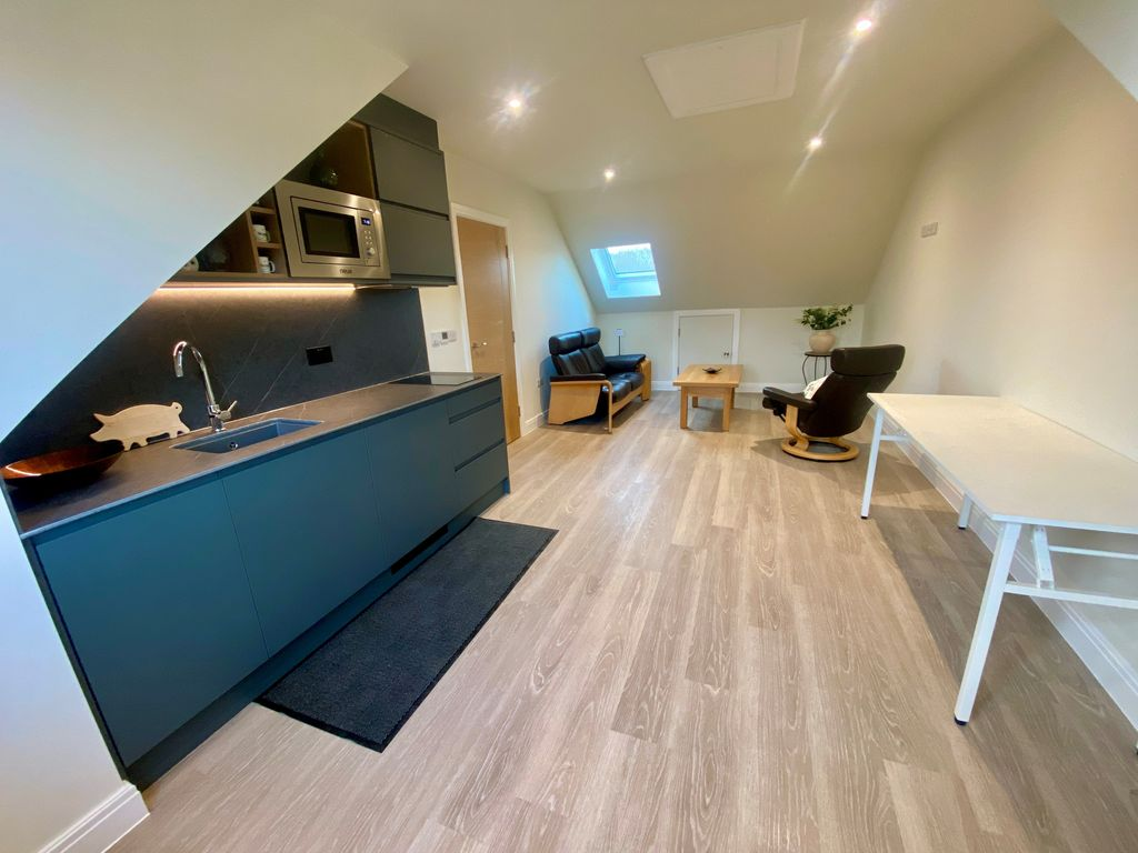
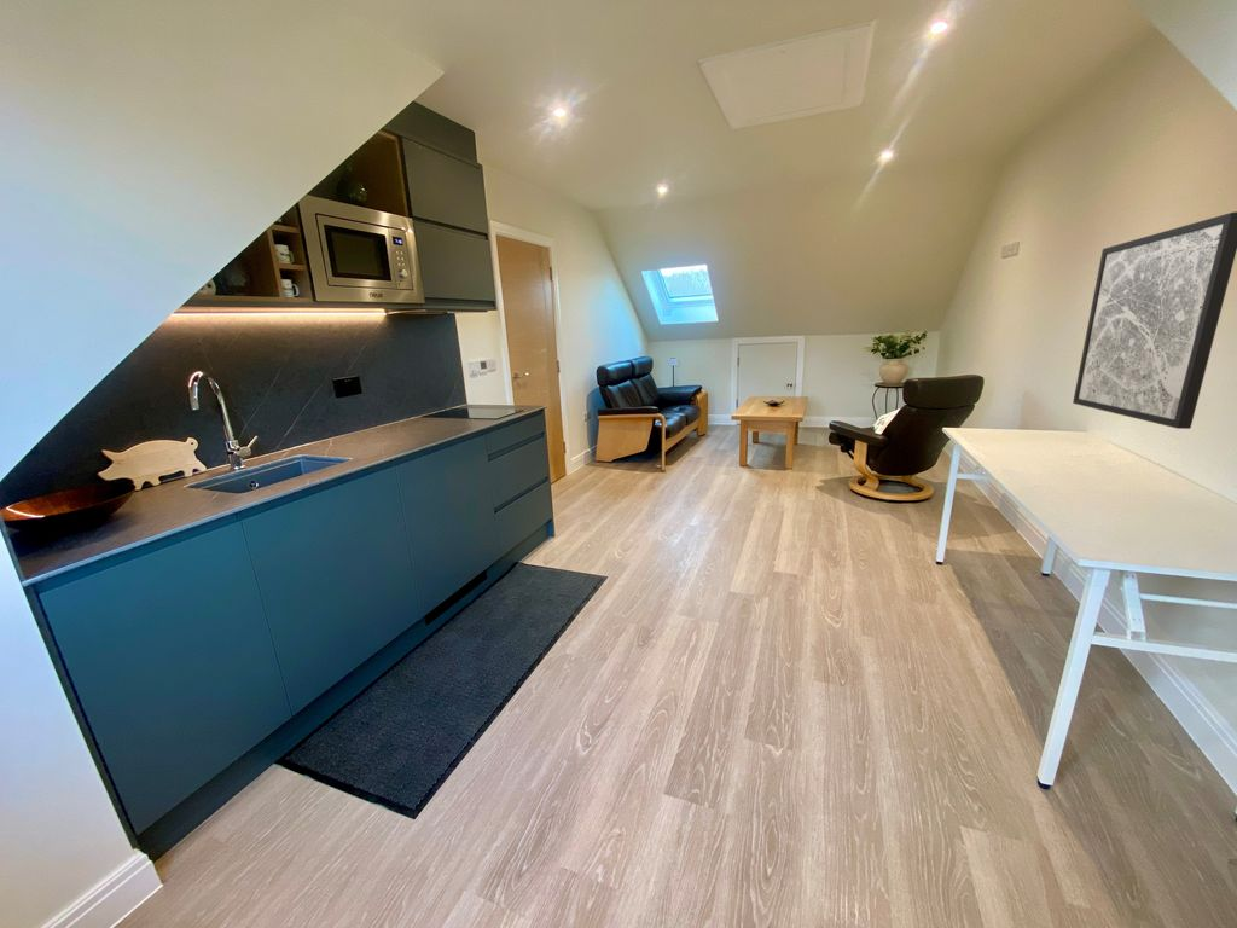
+ wall art (1140, 327)
